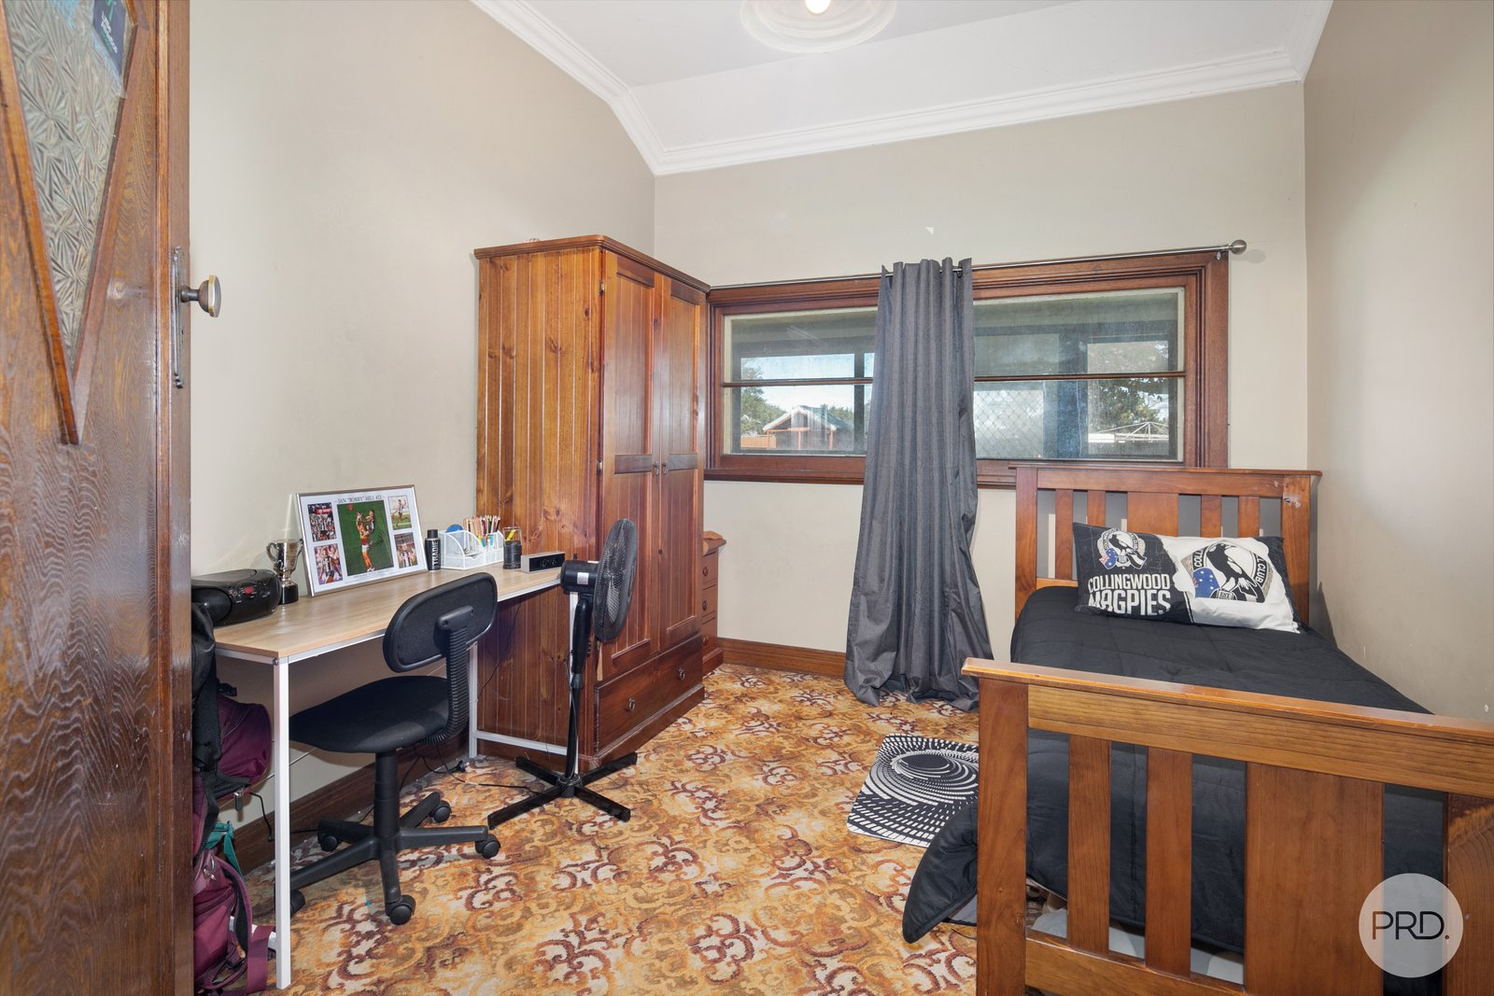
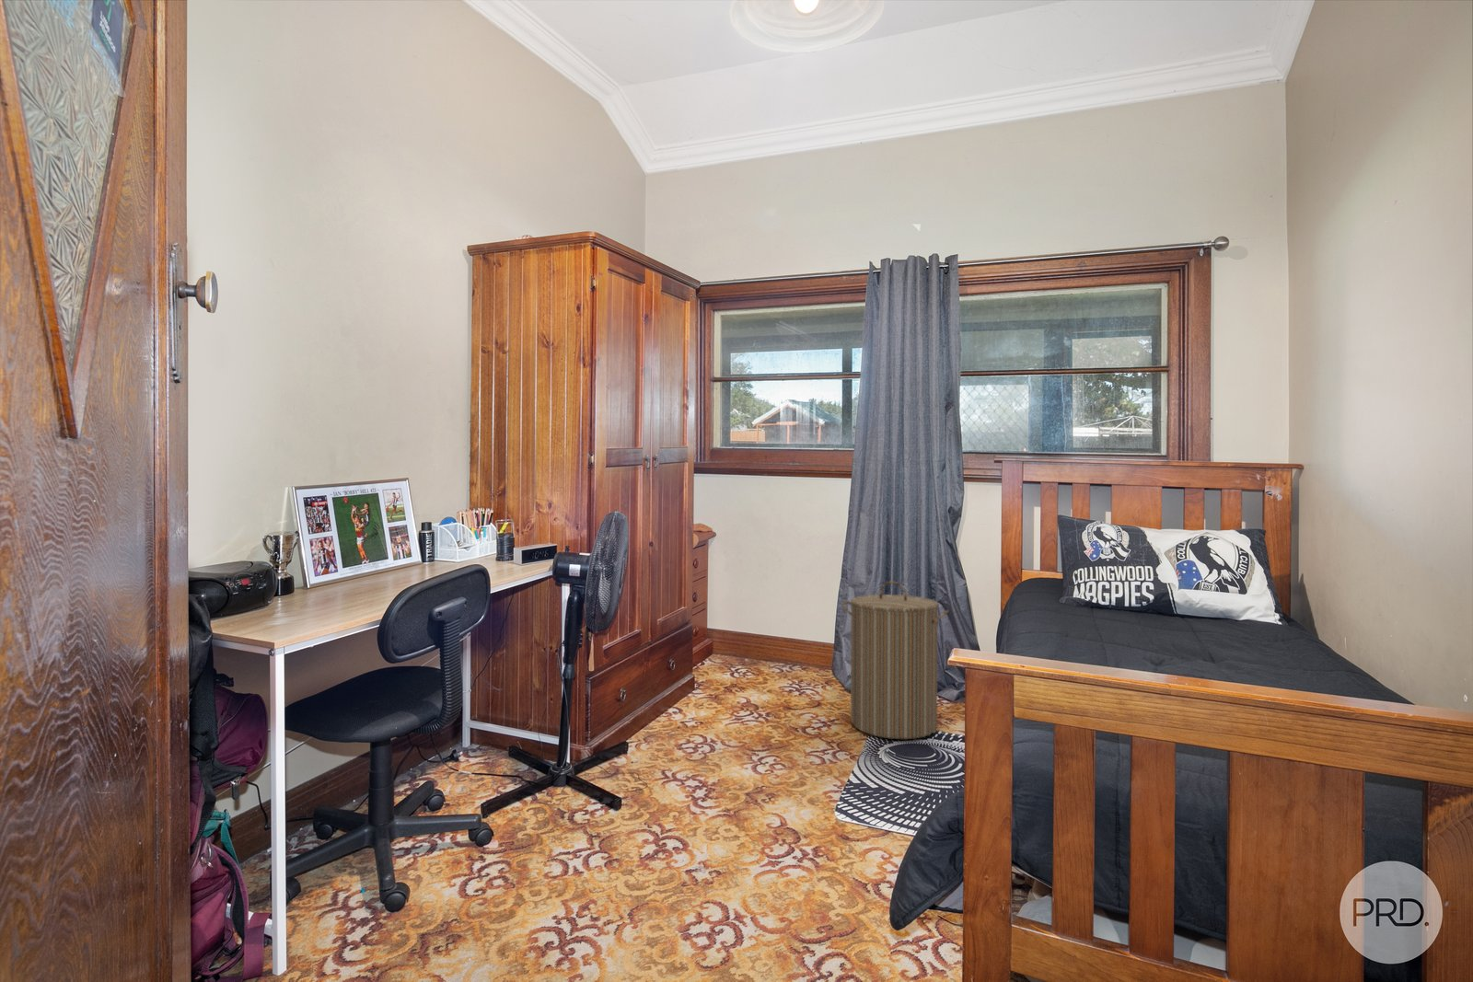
+ laundry hamper (893, 652)
